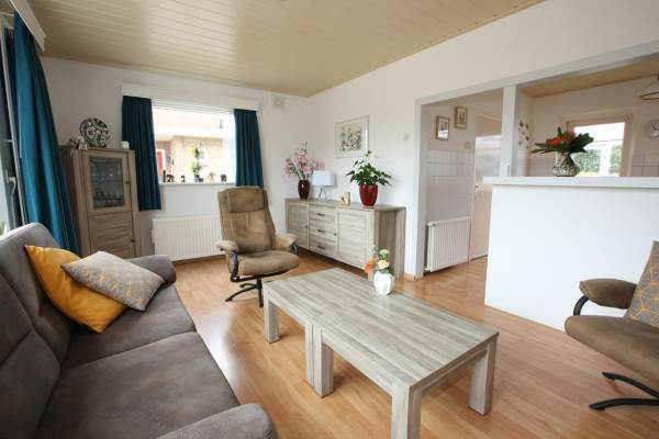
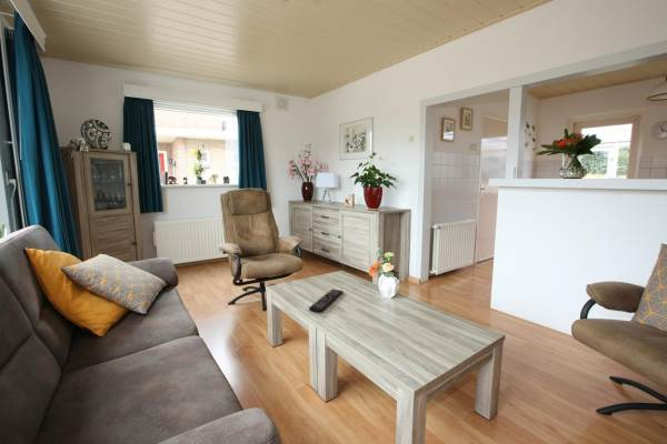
+ remote control (327, 299)
